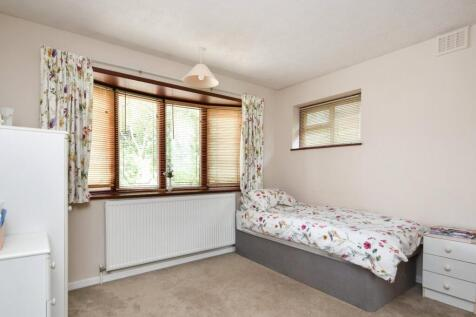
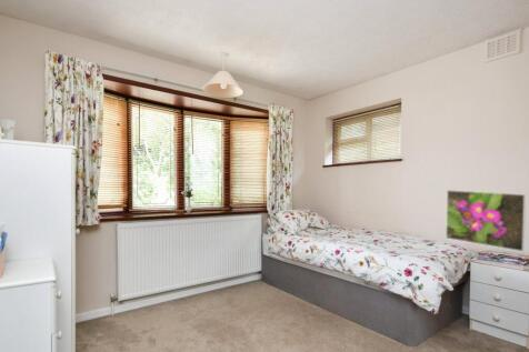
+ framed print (482, 218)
